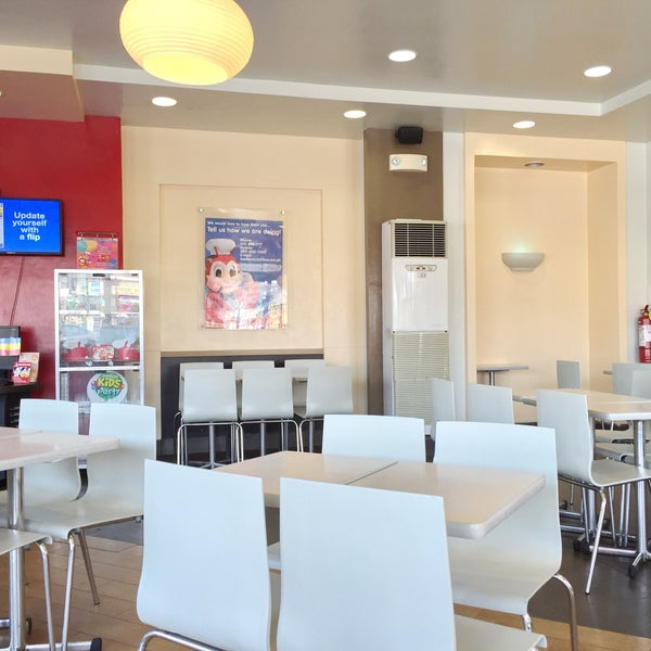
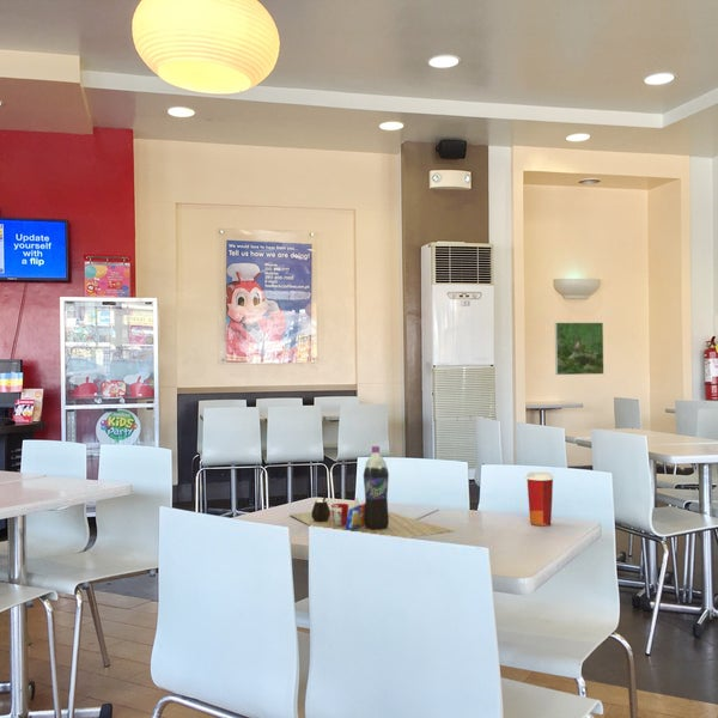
+ paper cup (540, 498)
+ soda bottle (364, 483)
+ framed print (579, 348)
